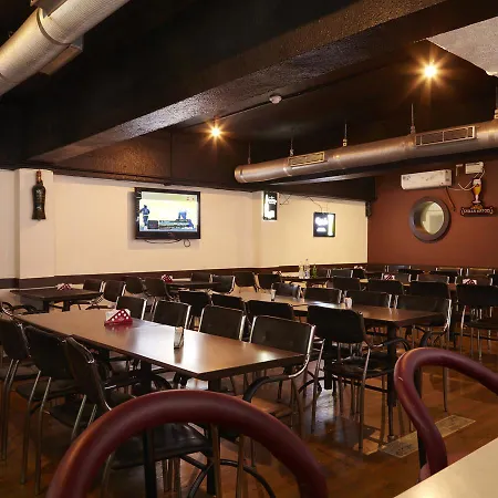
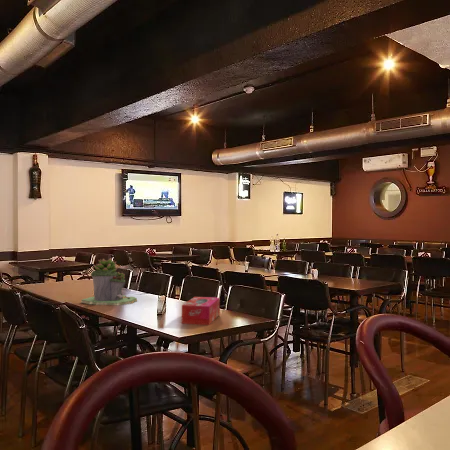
+ succulent planter (111, 279)
+ tissue box (201, 310)
